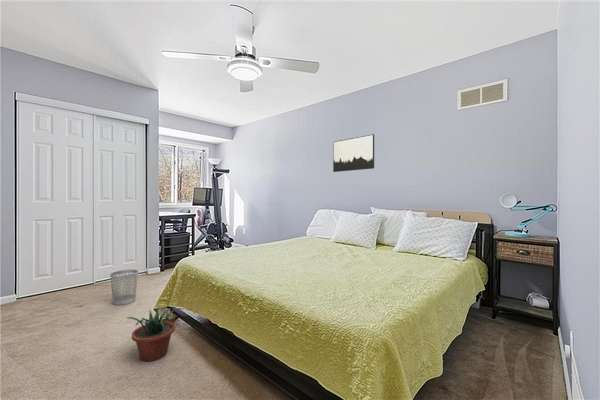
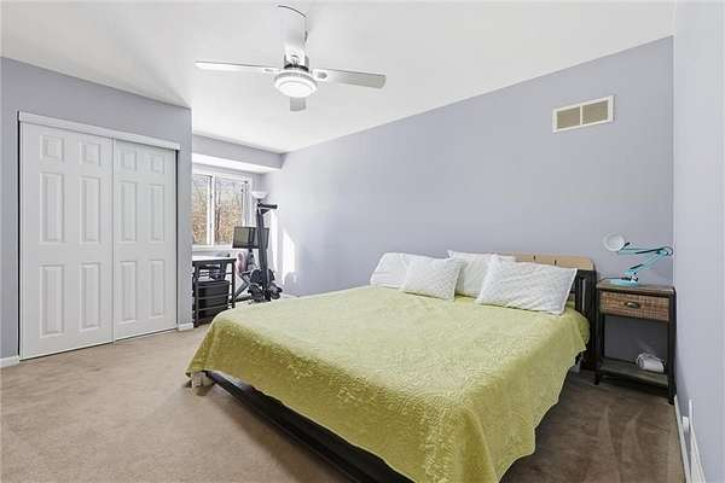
- wall art (352, 154)
- wastebasket (124, 286)
- potted plant (156, 334)
